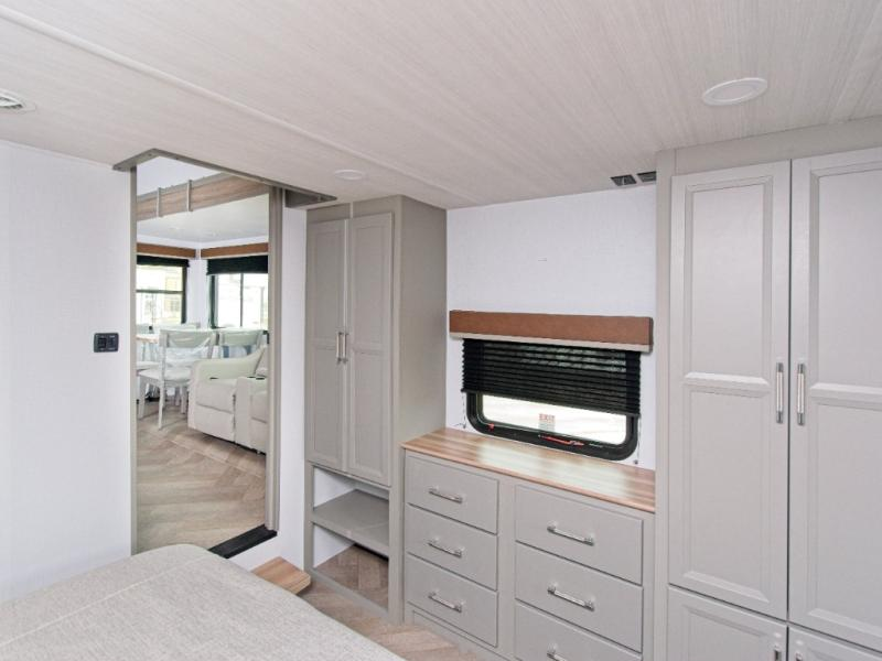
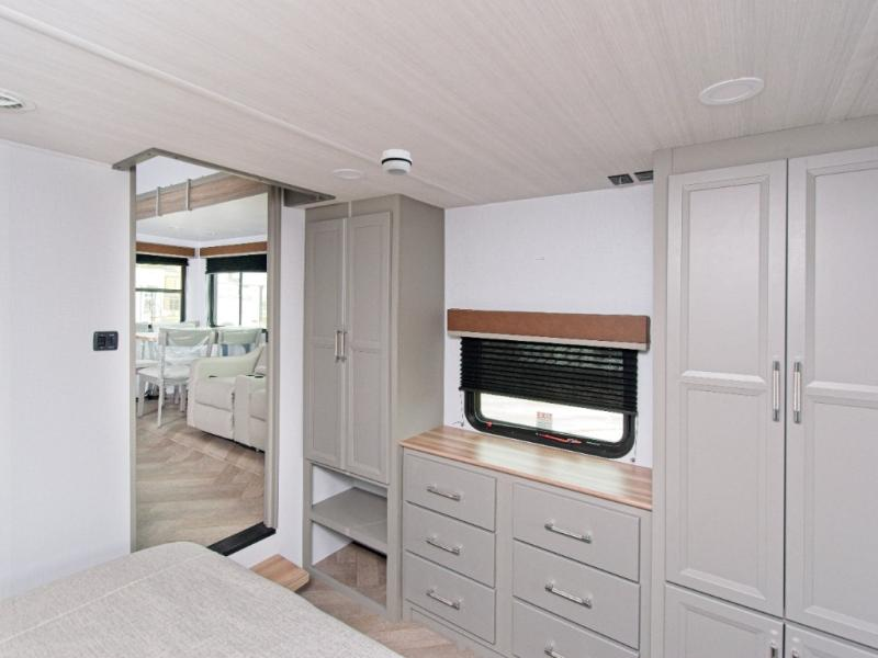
+ smoke detector (396, 162)
